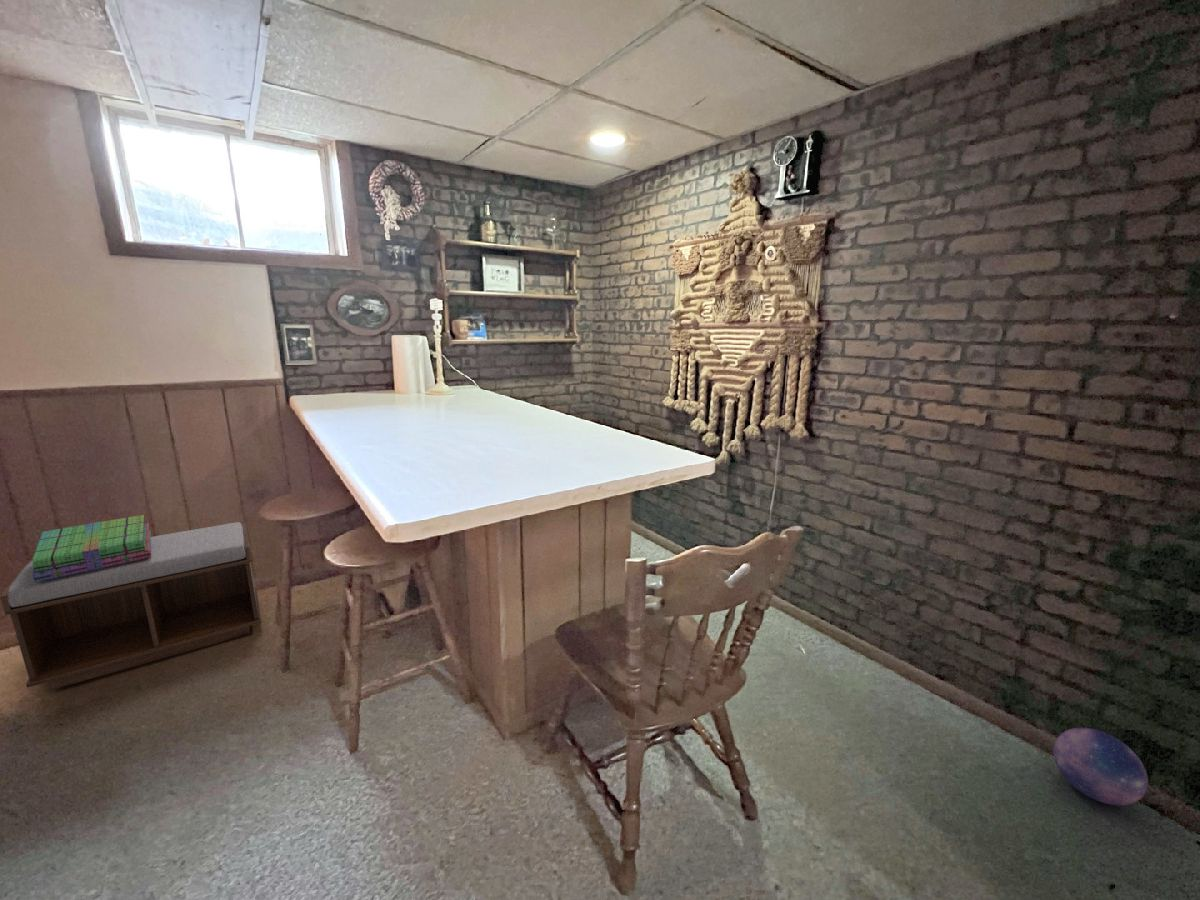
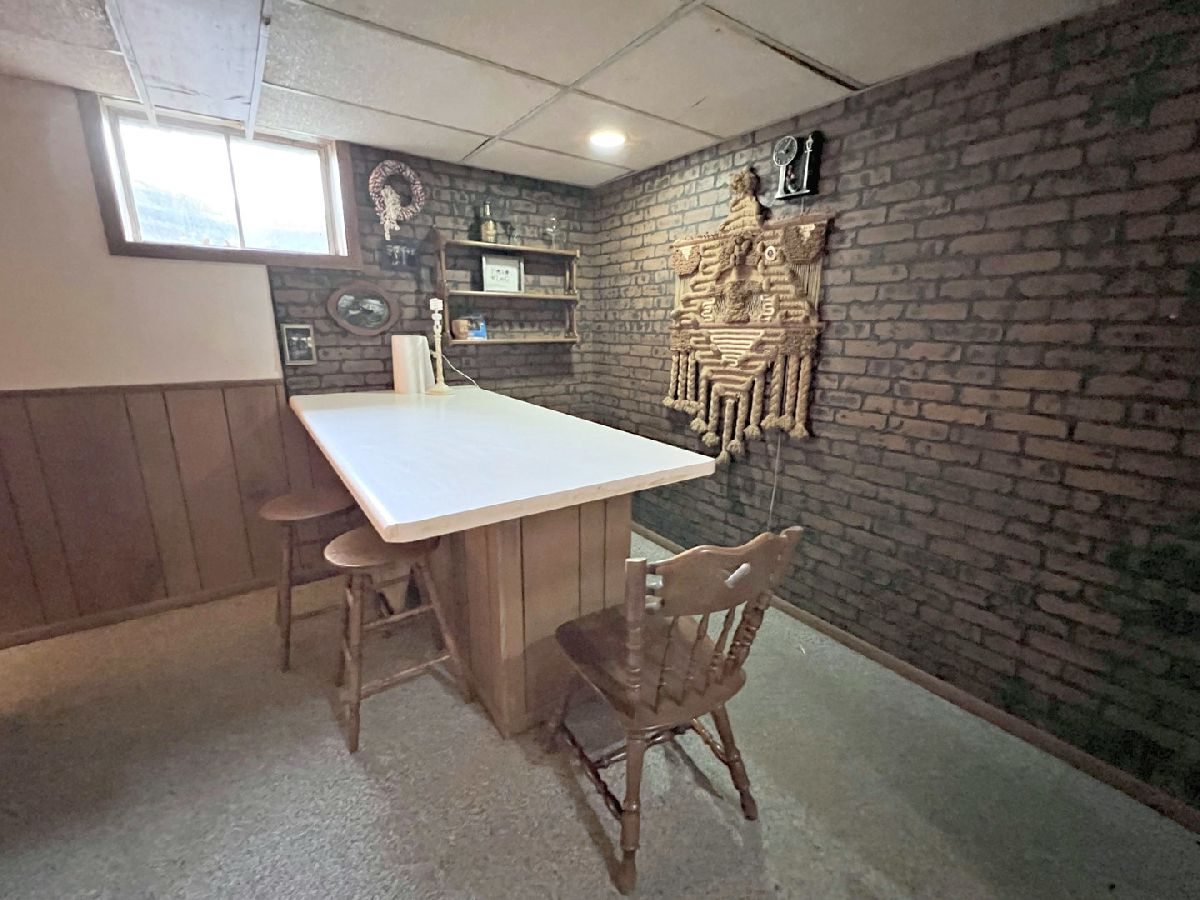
- stack of books (96, 548)
- bench (152, 596)
- decorative ball (1098, 765)
